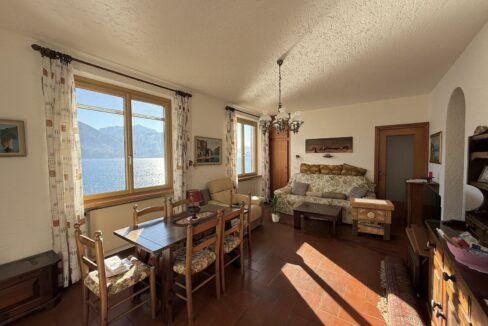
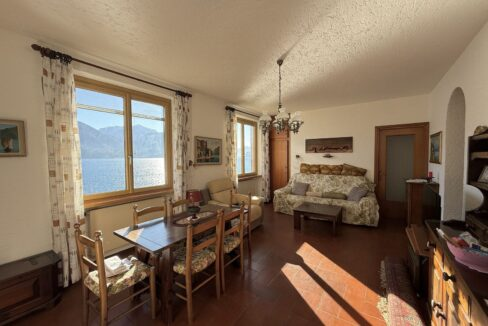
- side table (370, 217)
- indoor plant (275, 207)
